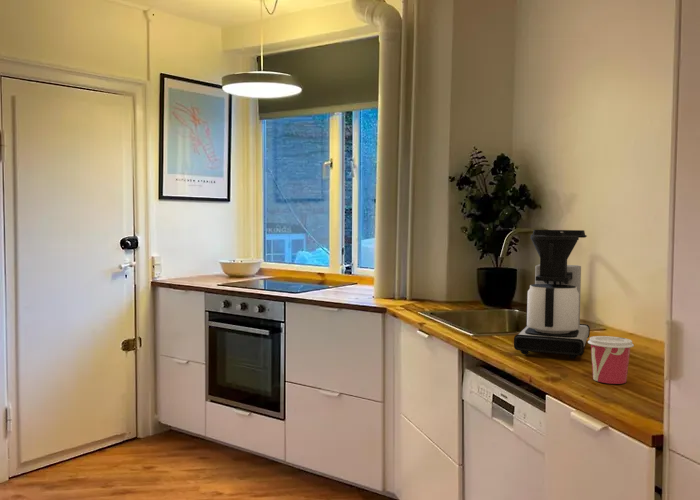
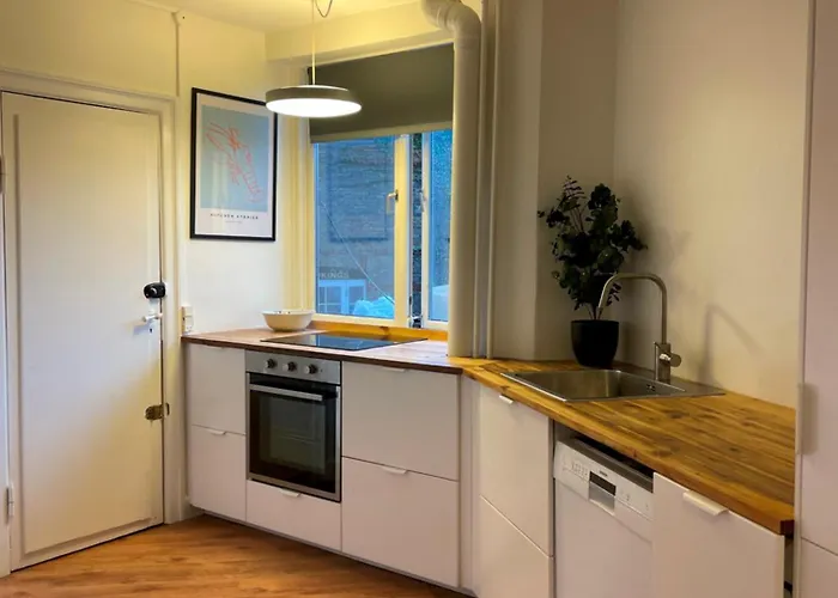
- coffee maker (554, 288)
- cup (610, 359)
